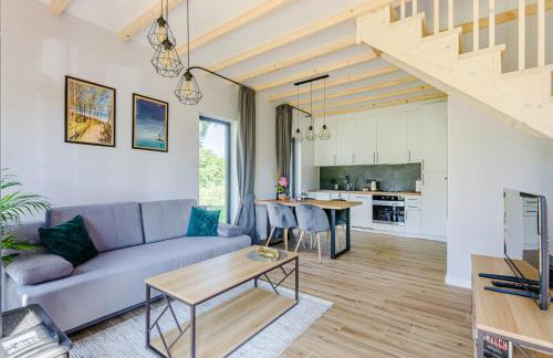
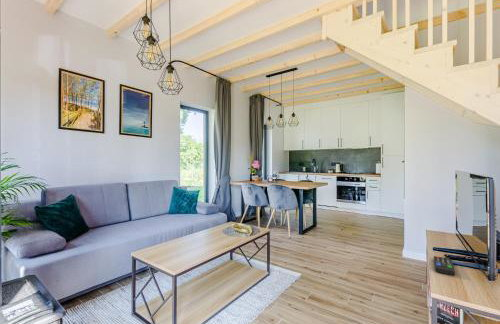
+ remote control (443, 264)
